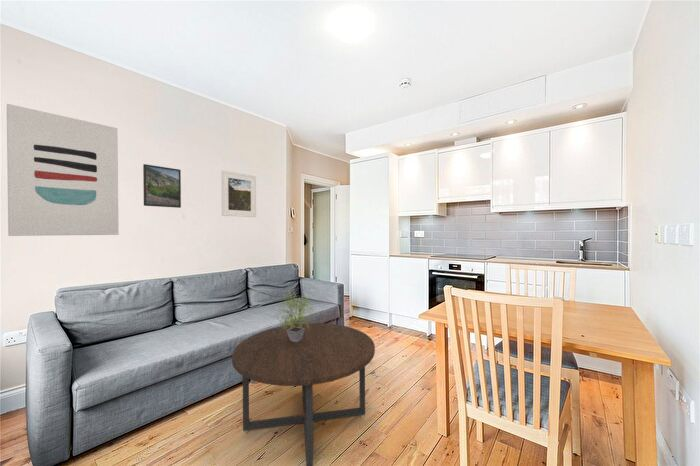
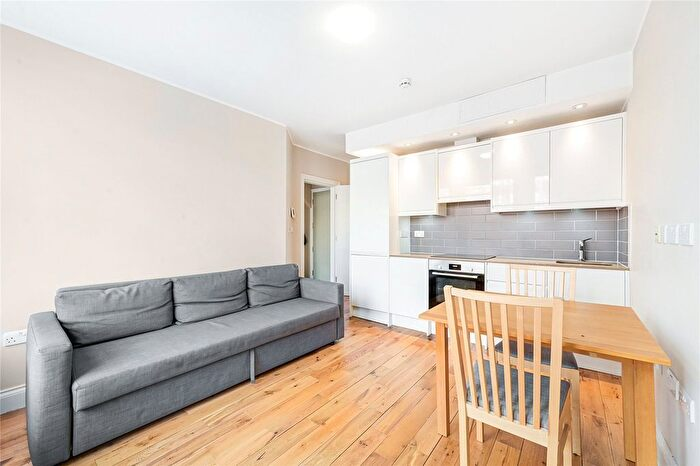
- wall art (68, 176)
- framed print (239, 195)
- potted plant (296, 315)
- coffee table (306, 384)
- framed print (162, 186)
